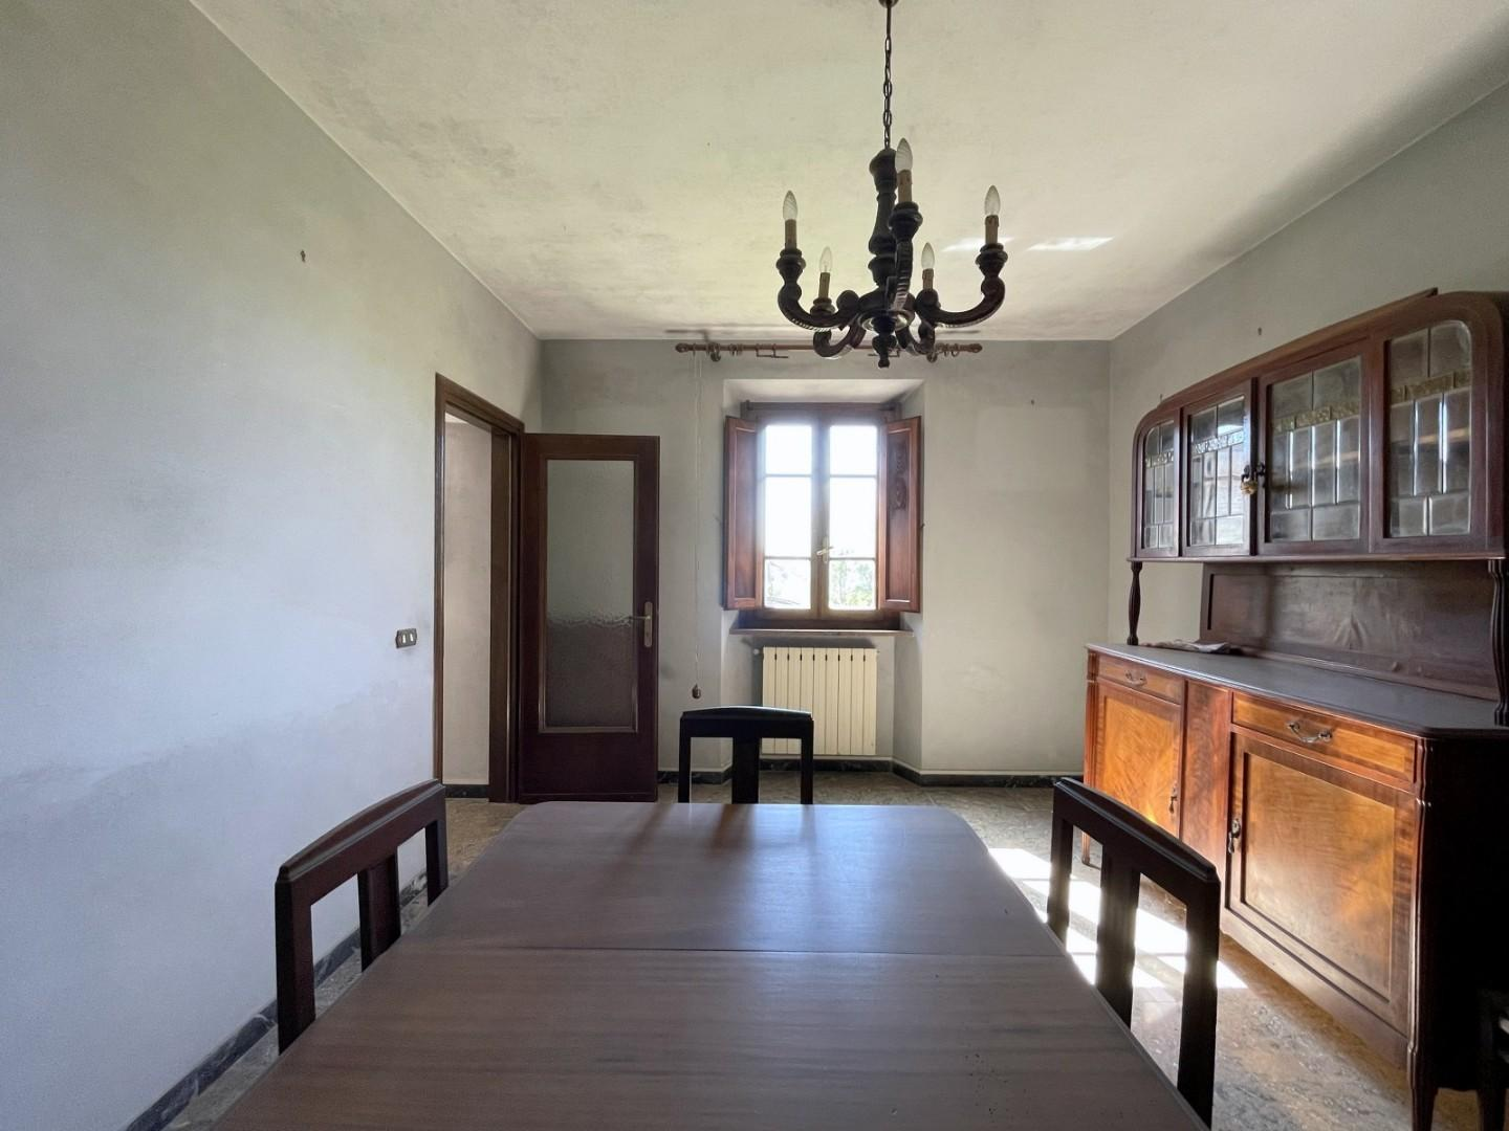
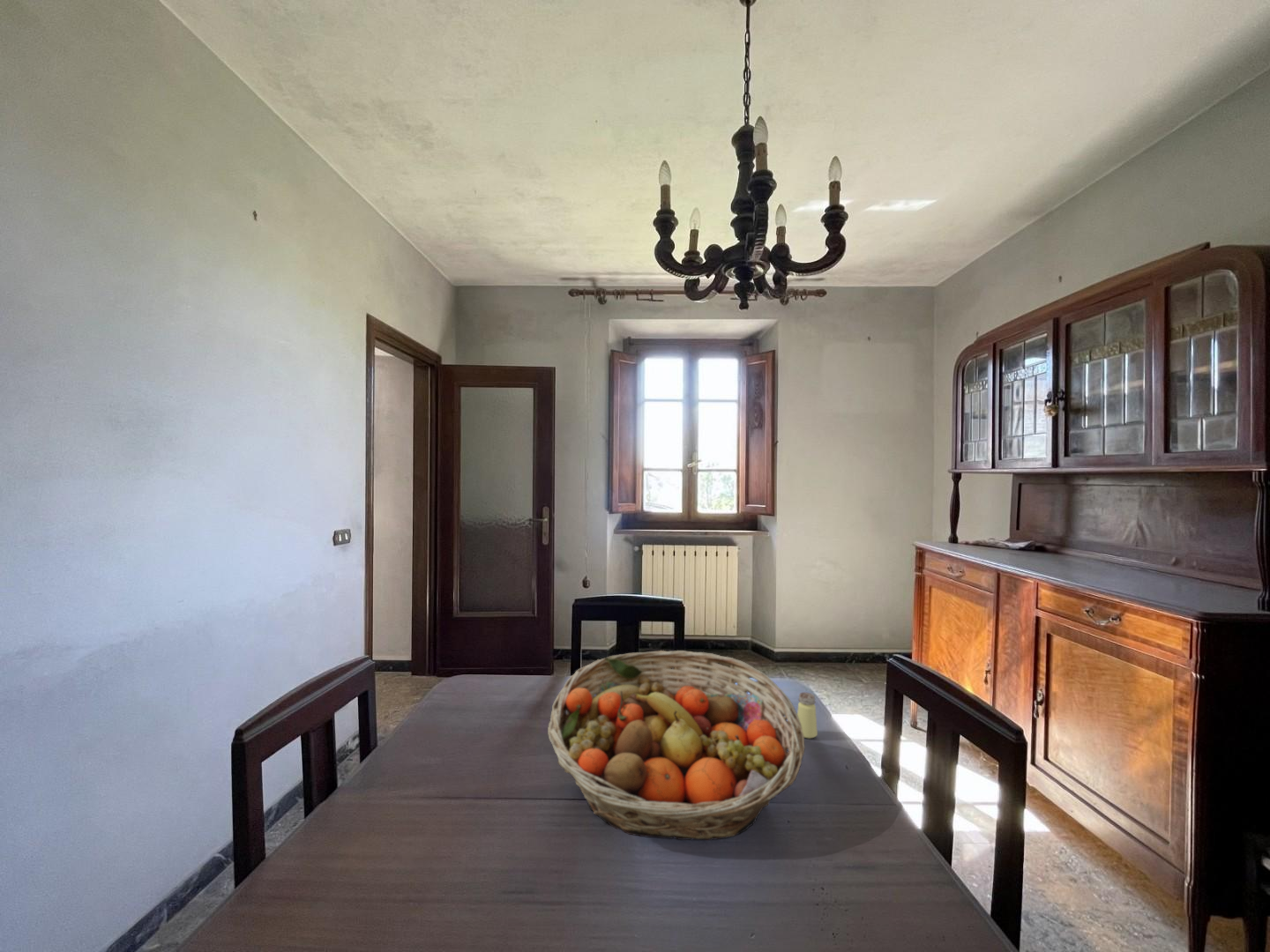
+ saltshaker (806, 714)
+ fruit basket (673, 734)
